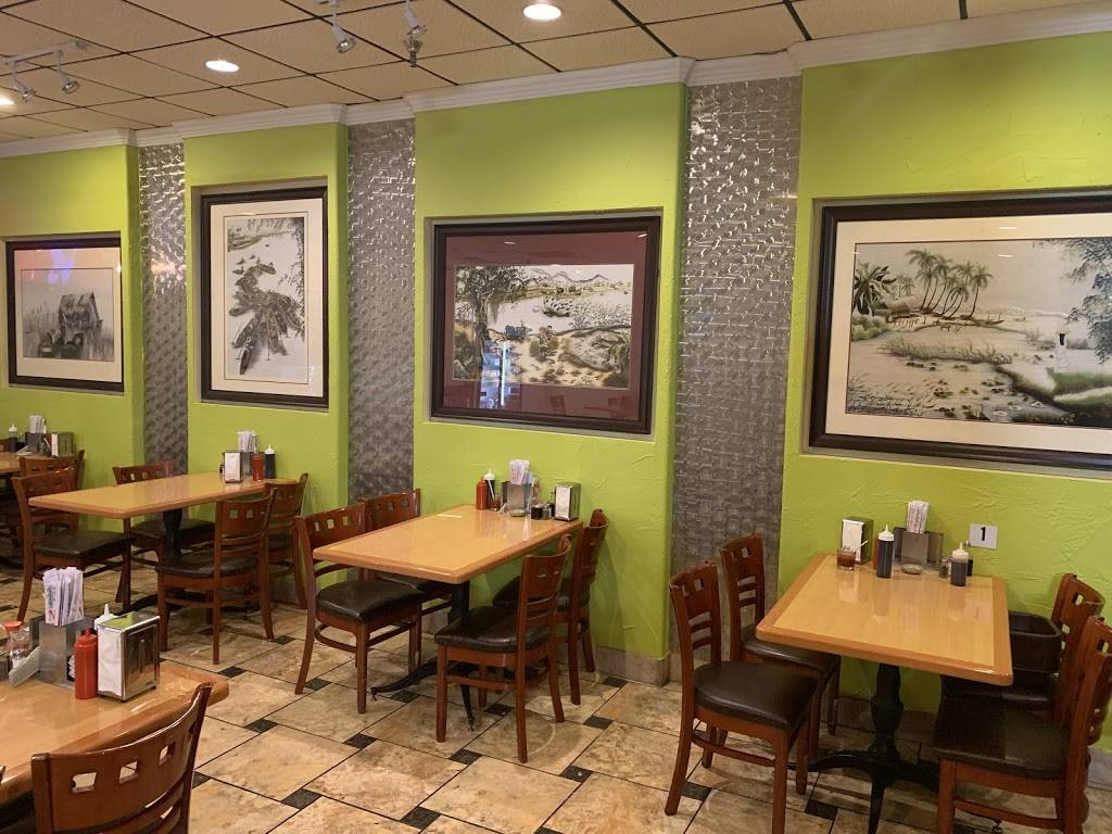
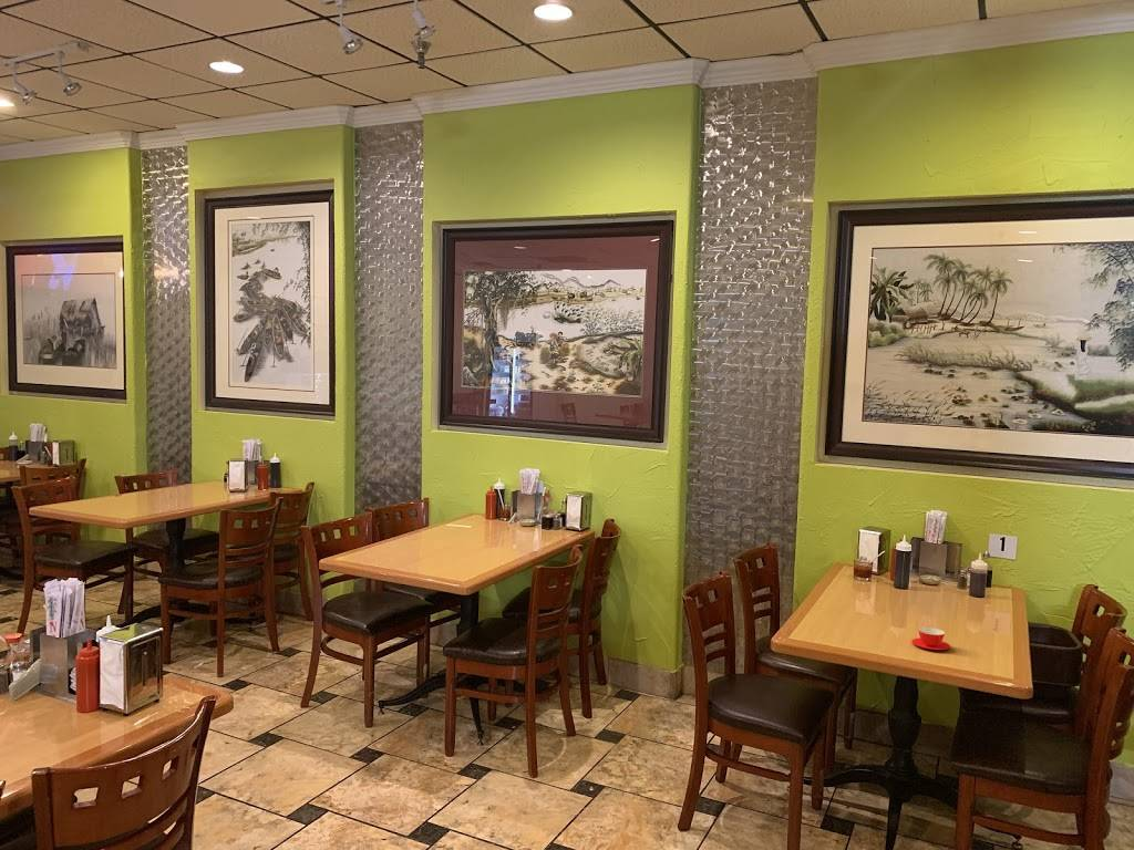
+ teacup (930, 638)
